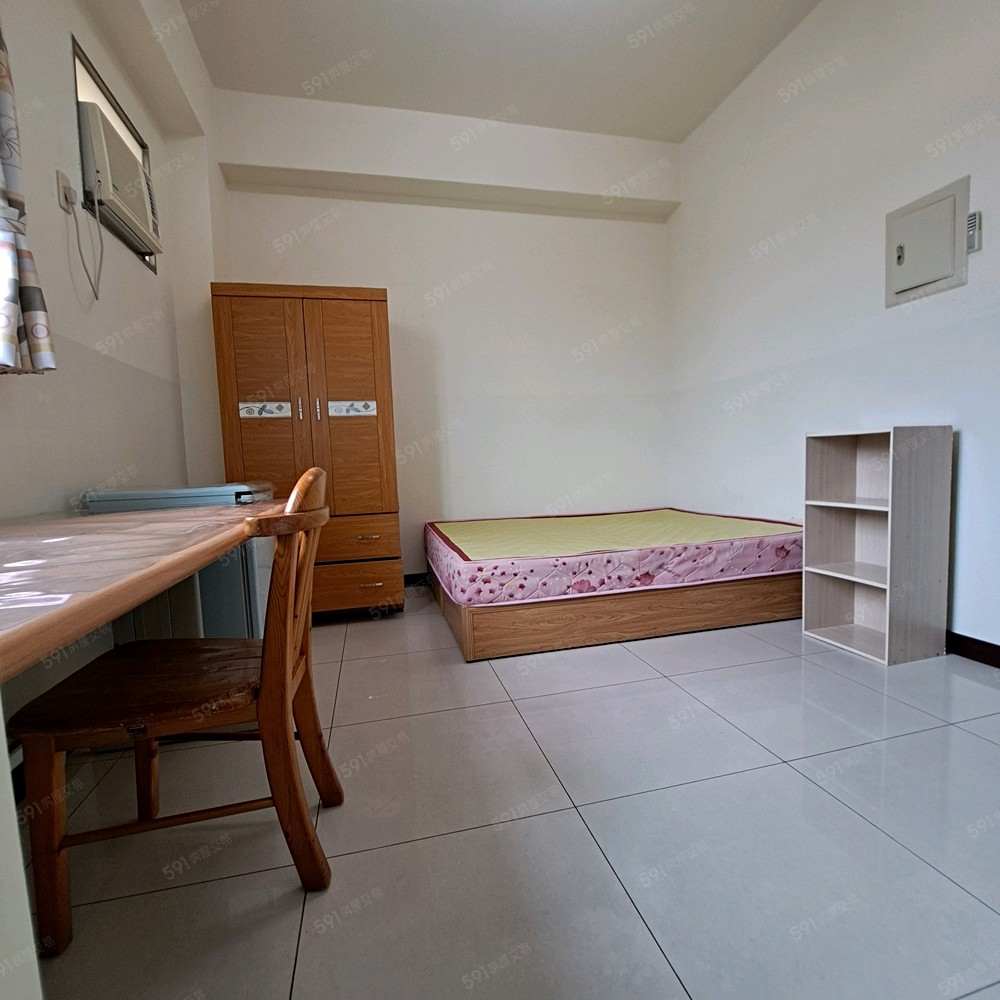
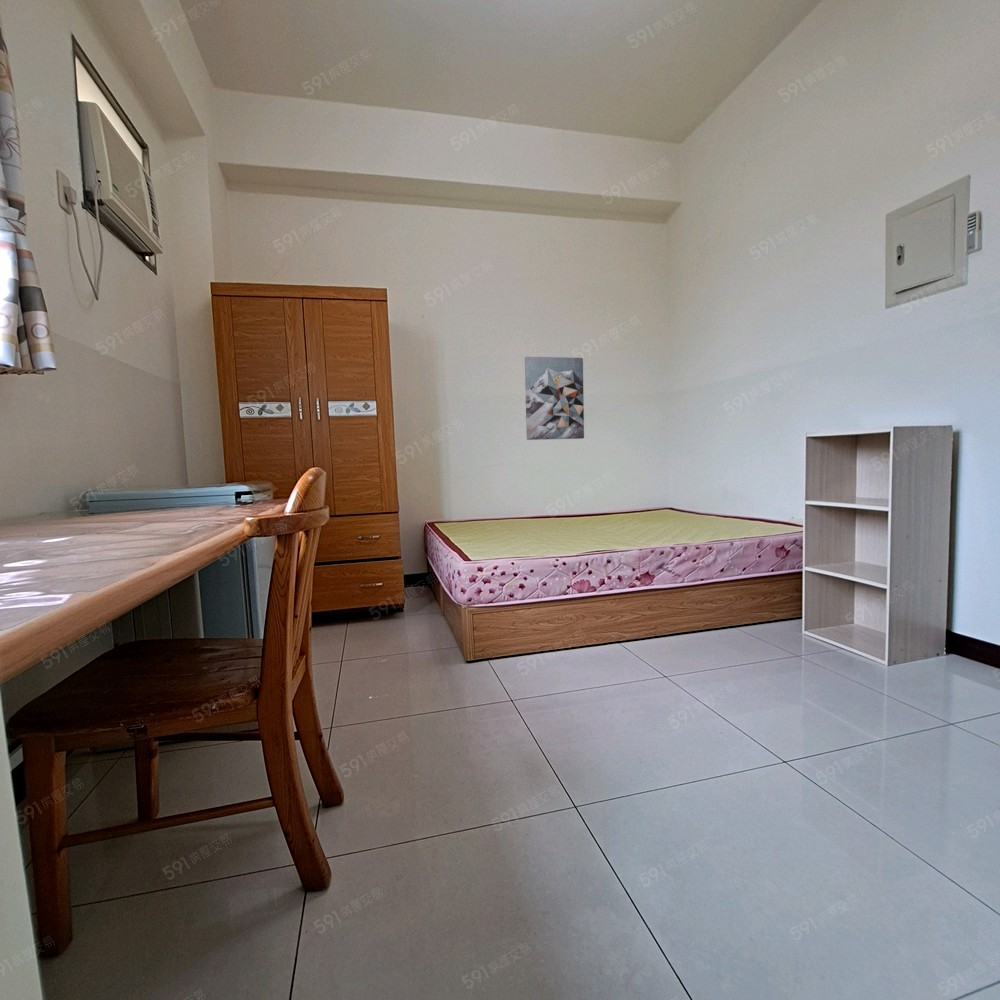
+ wall art (554, 398)
